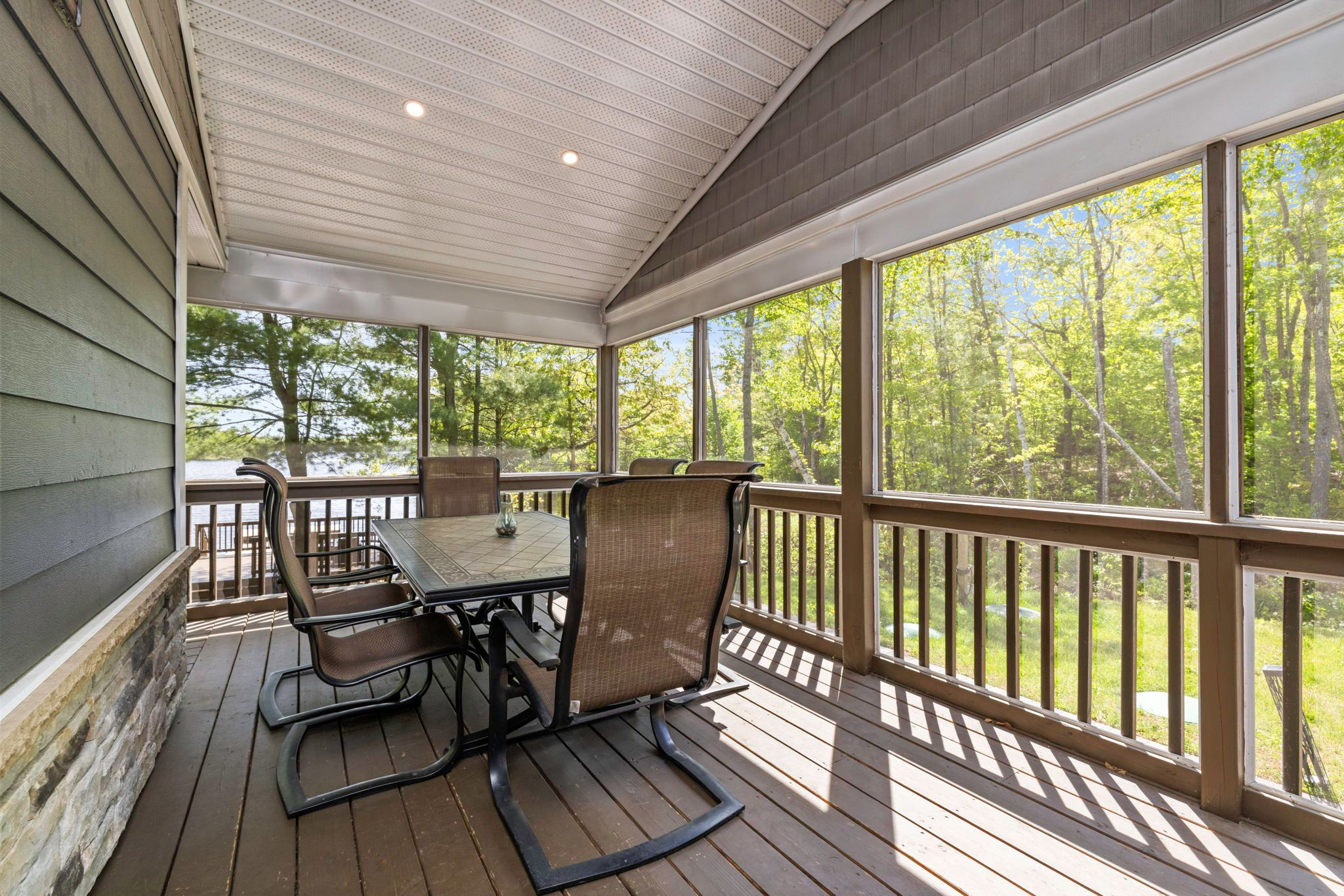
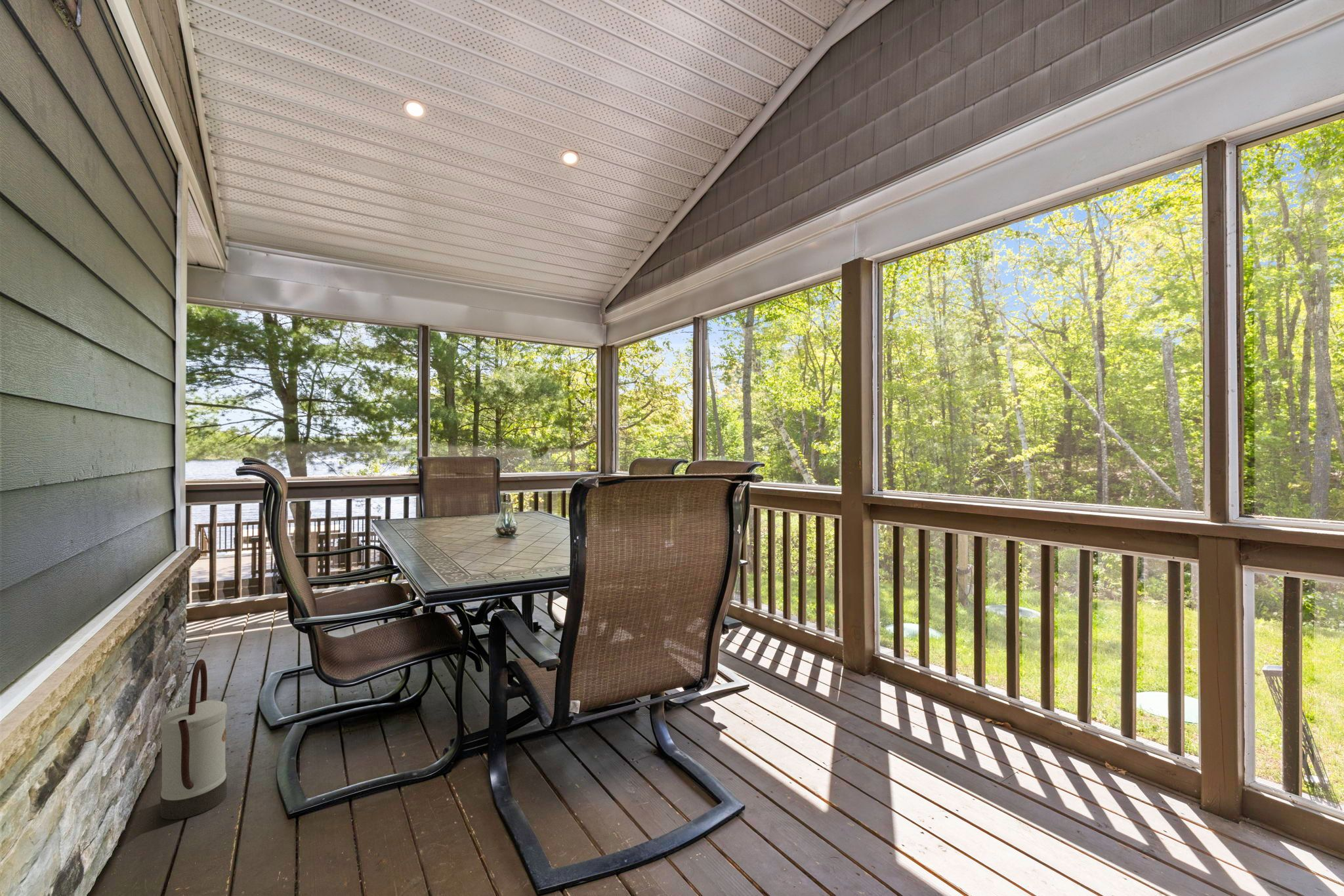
+ watering can (194, 737)
